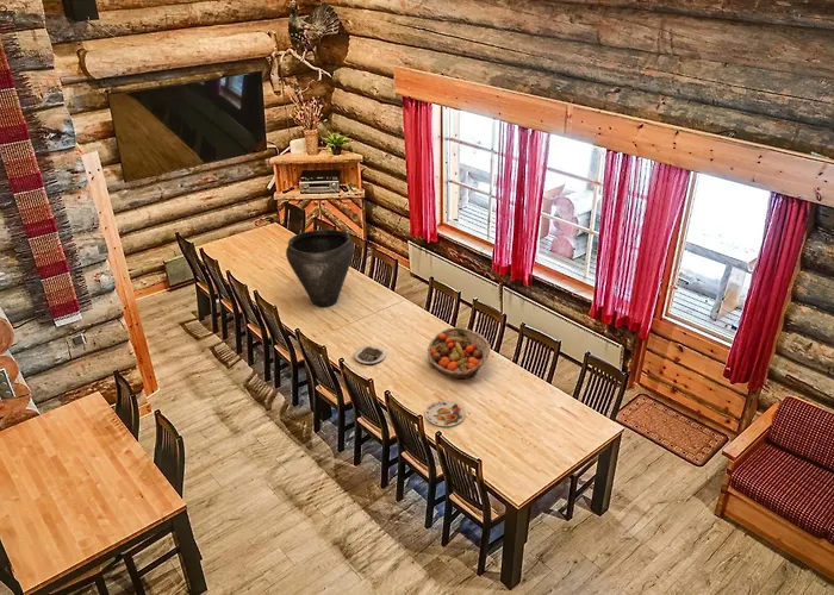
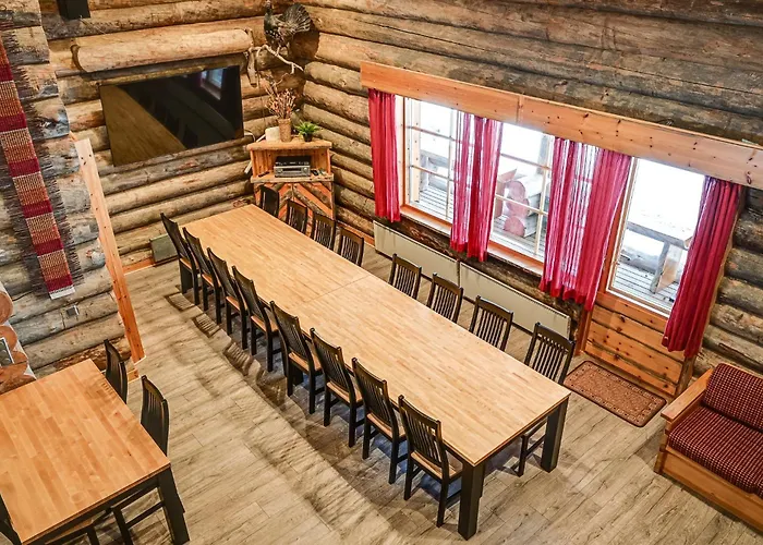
- vase (322, 270)
- plate (444, 413)
- fruit basket (458, 353)
- plate (369, 353)
